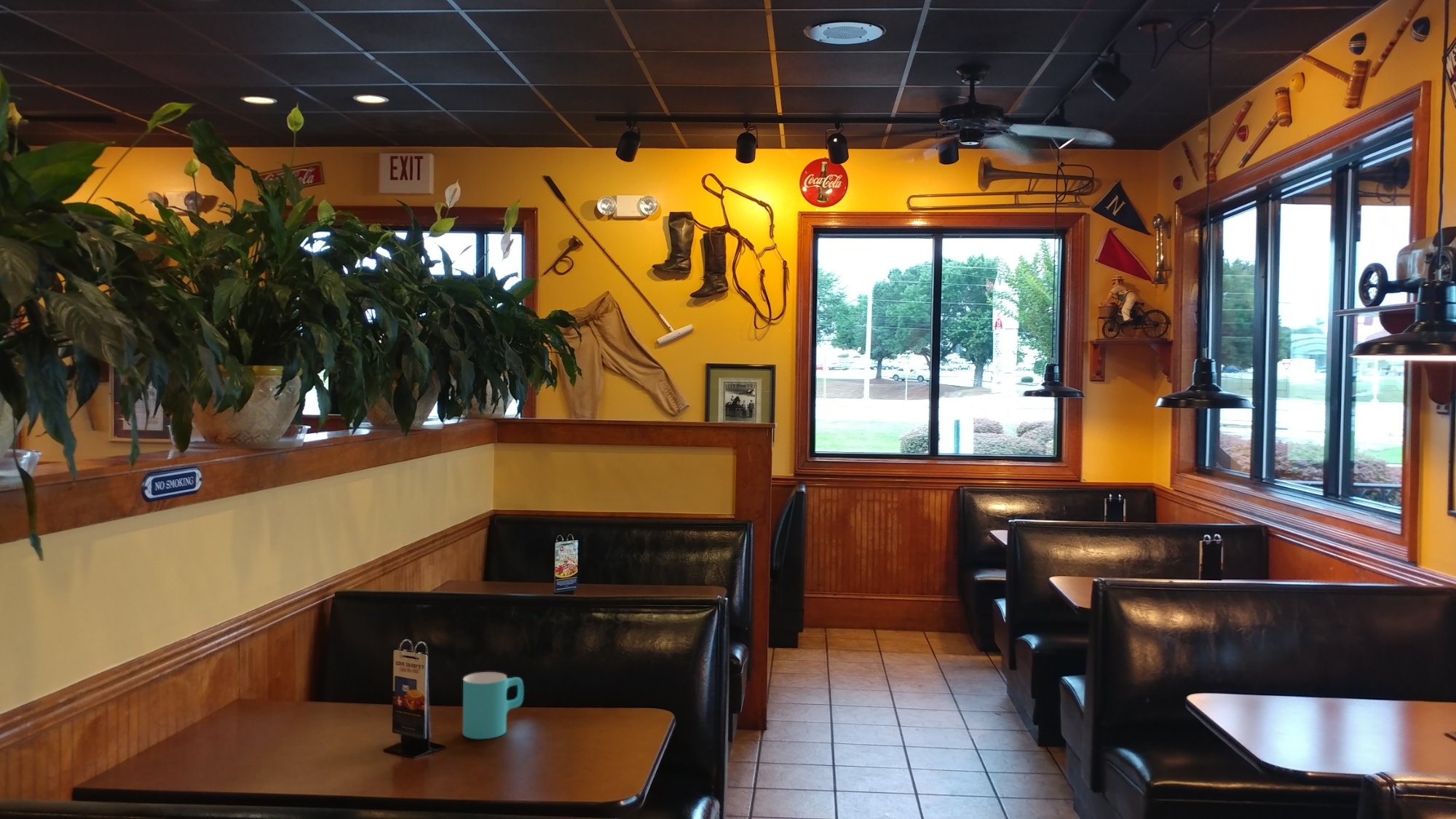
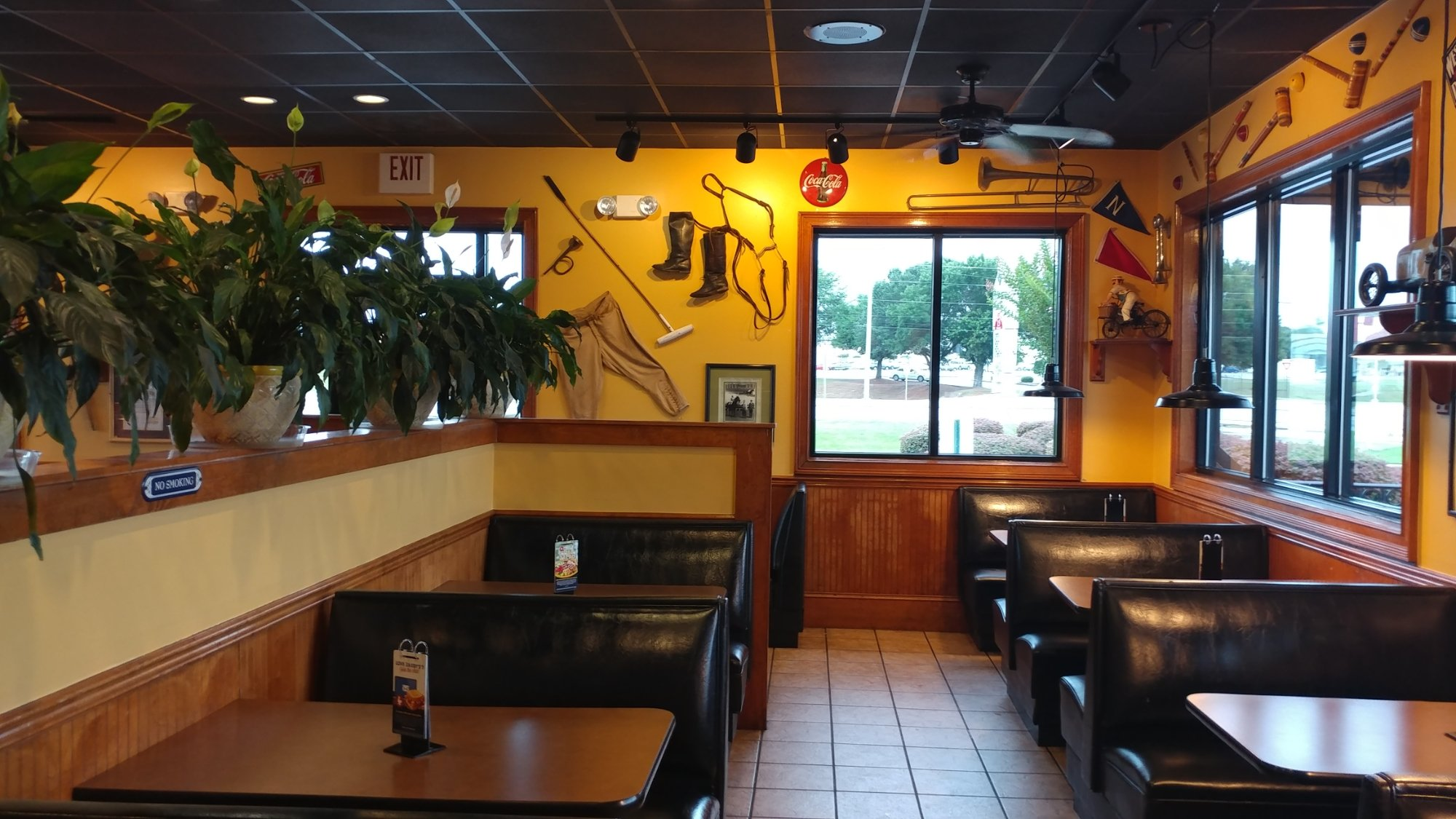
- cup (493, 704)
